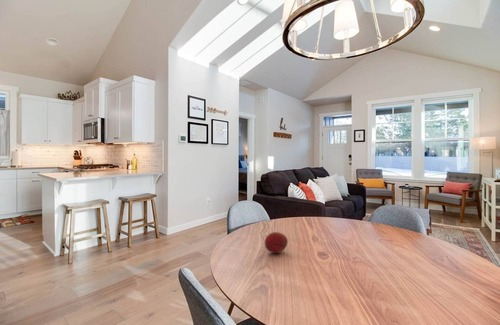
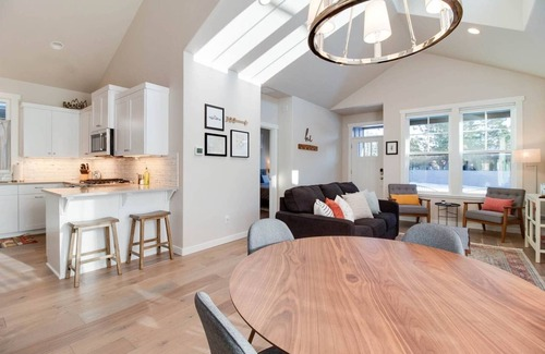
- fruit (276, 242)
